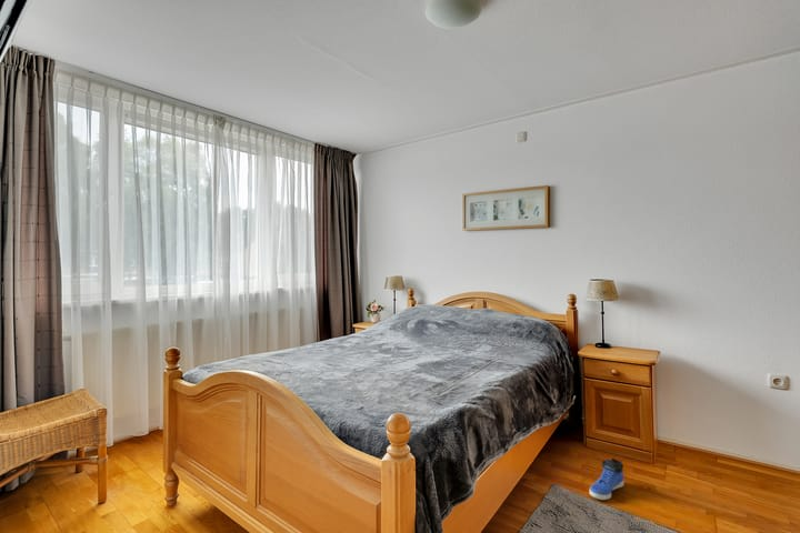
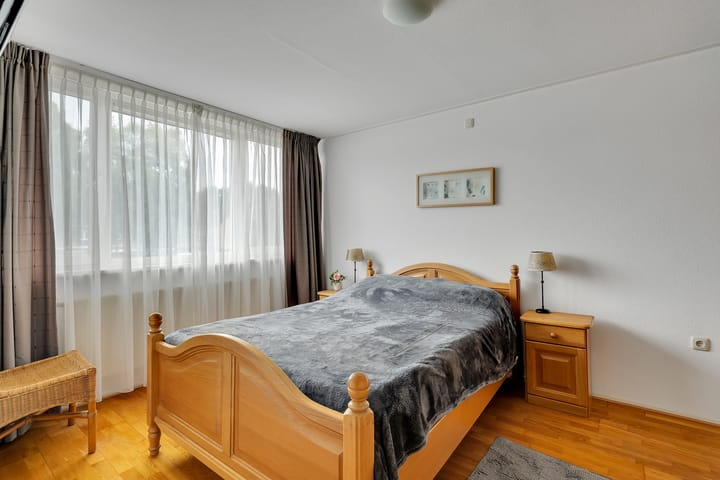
- sneaker (607, 475)
